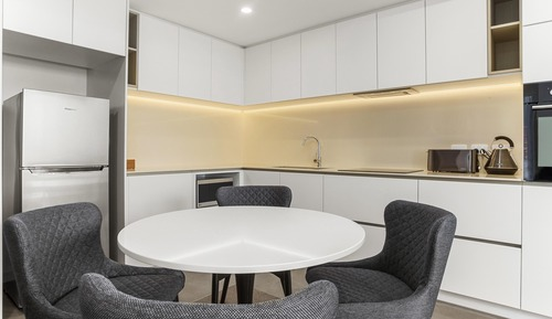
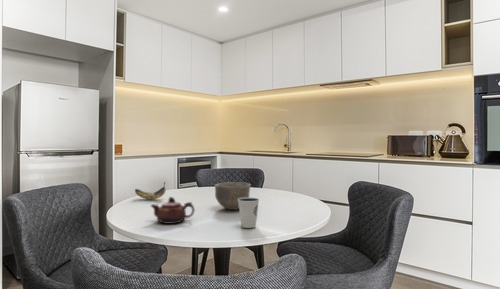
+ bowl (232, 196)
+ dixie cup (248, 212)
+ teapot (172, 209)
+ banana (150, 192)
